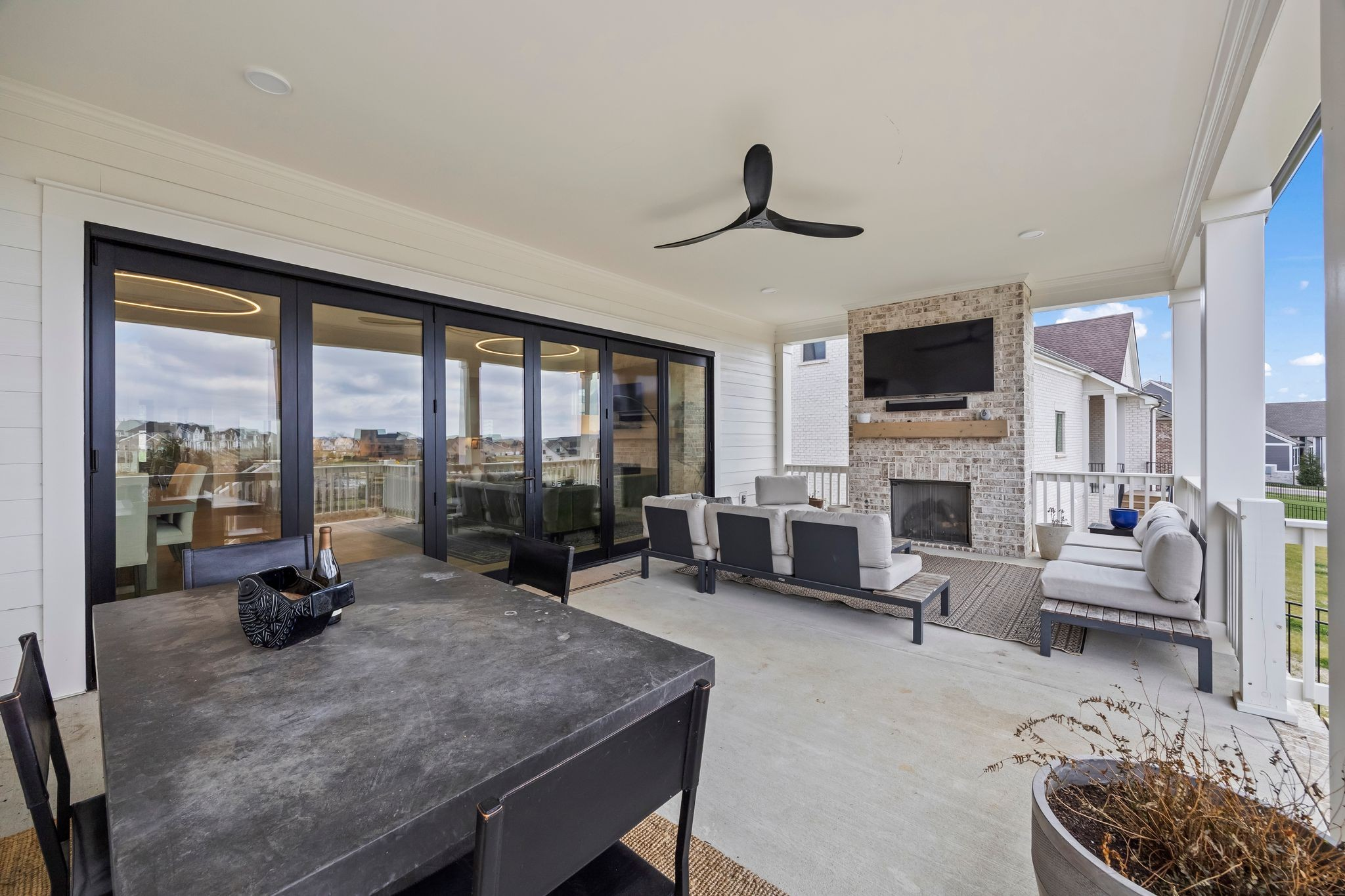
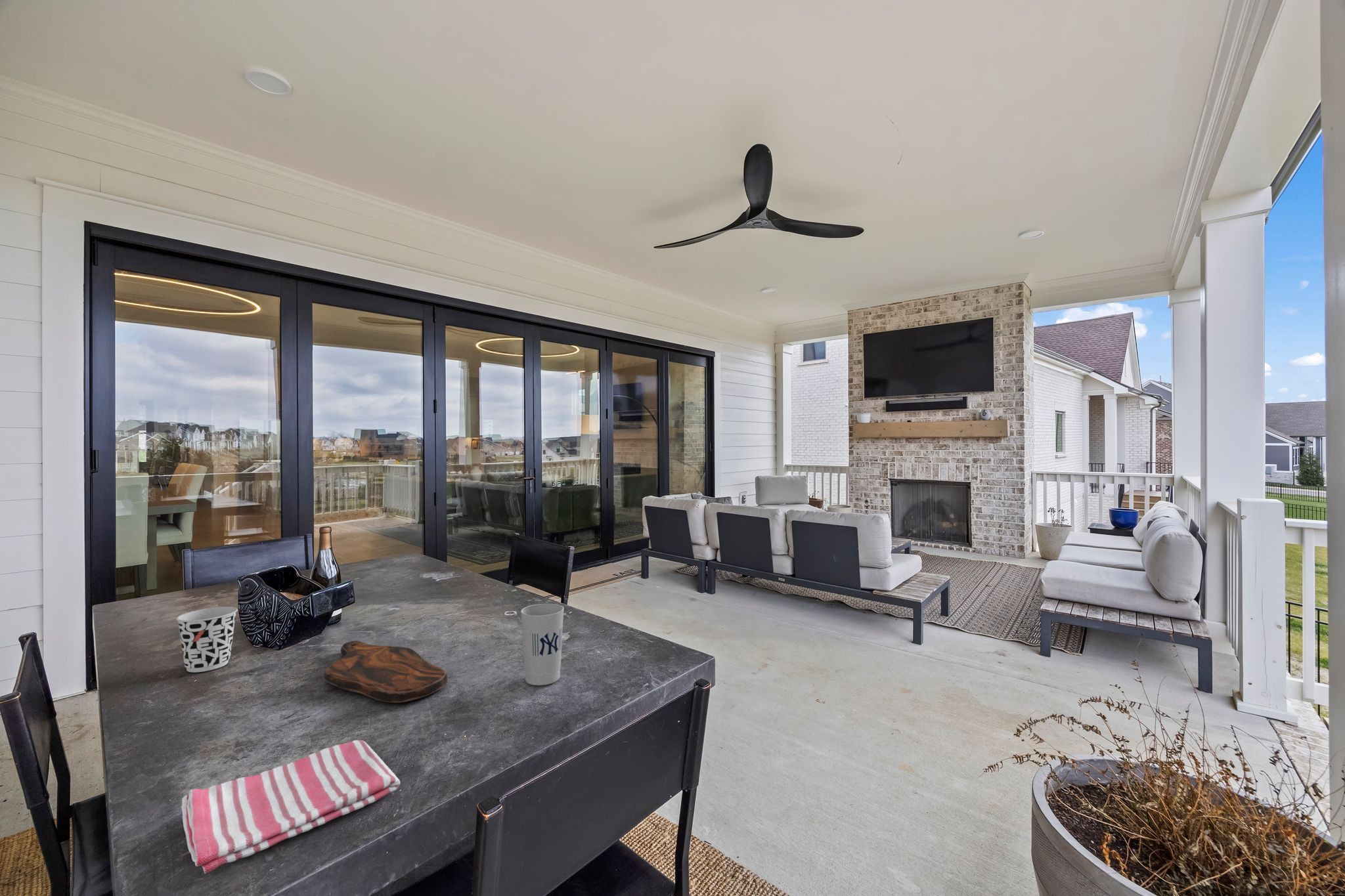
+ cup (208, 639)
+ dish towel (296, 792)
+ cutting board (376, 668)
+ cup (542, 644)
